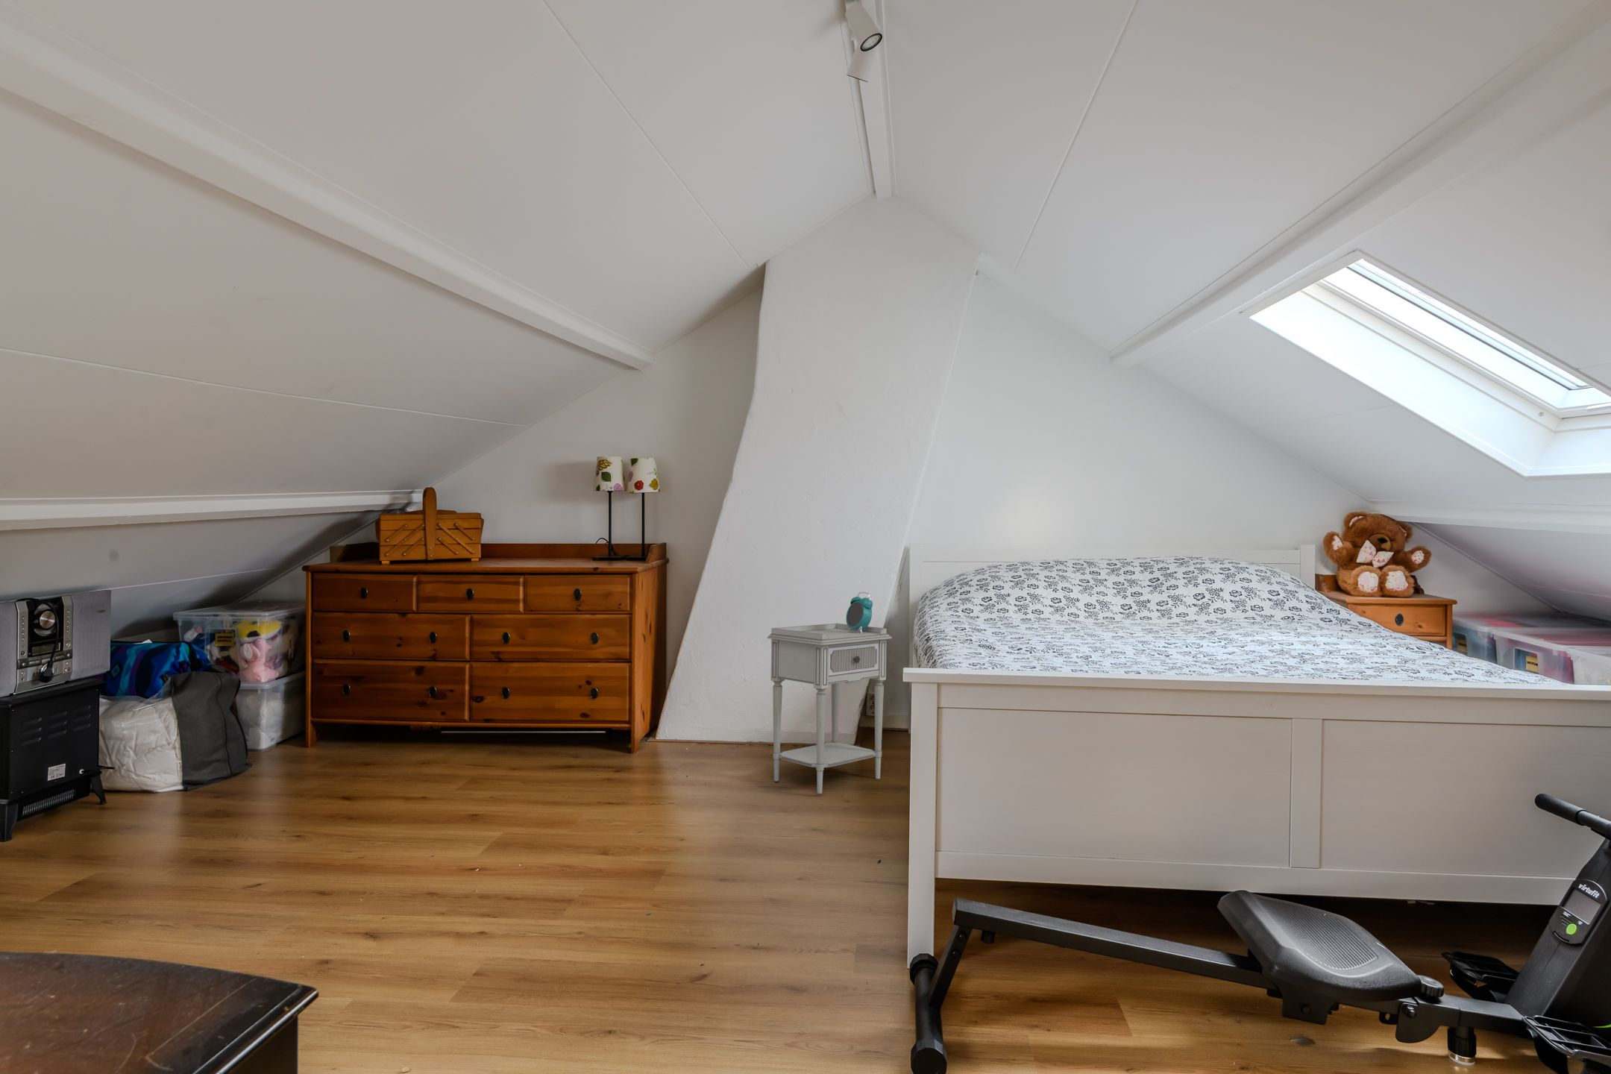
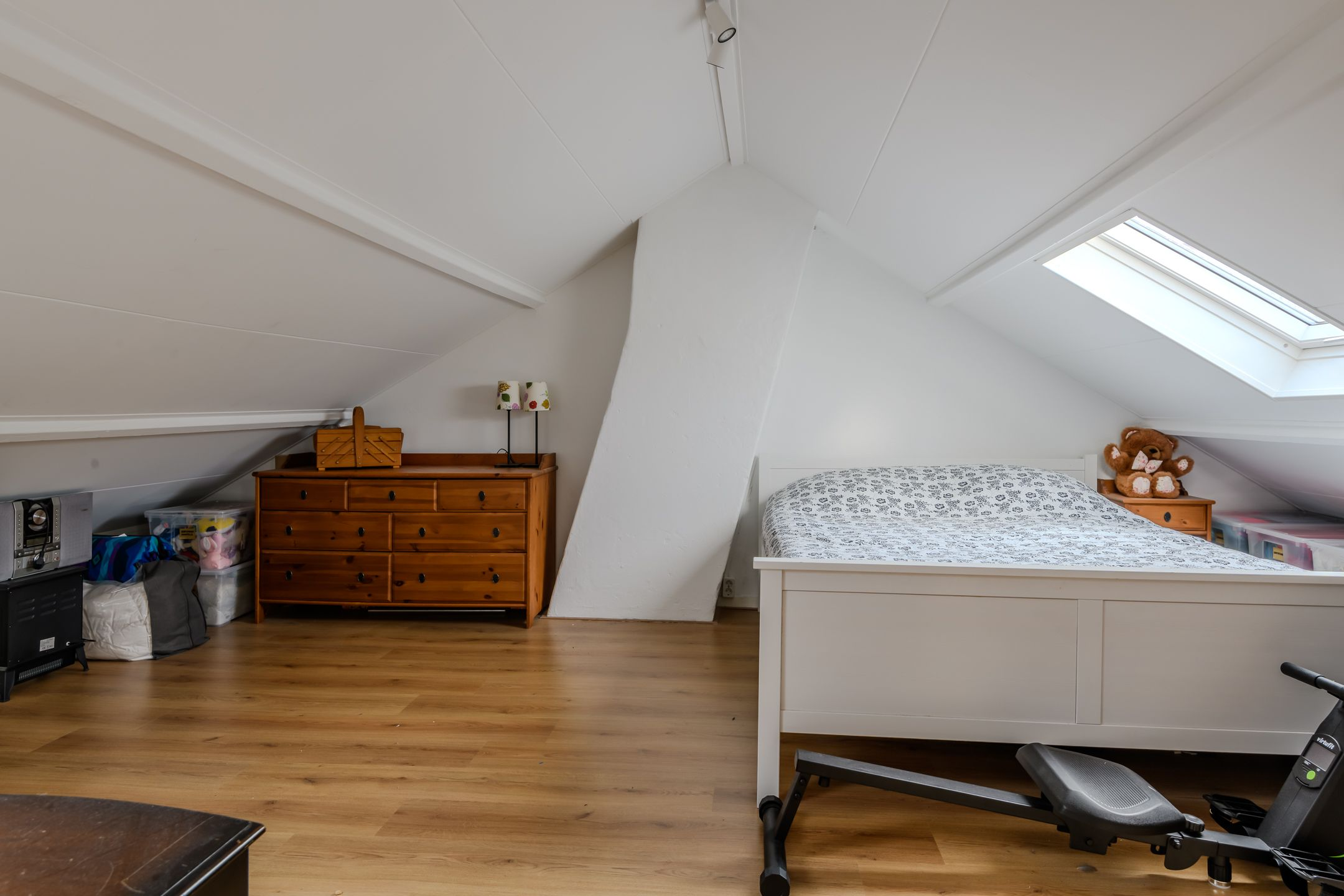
- nightstand (832, 704)
- alarm clock (859, 611)
